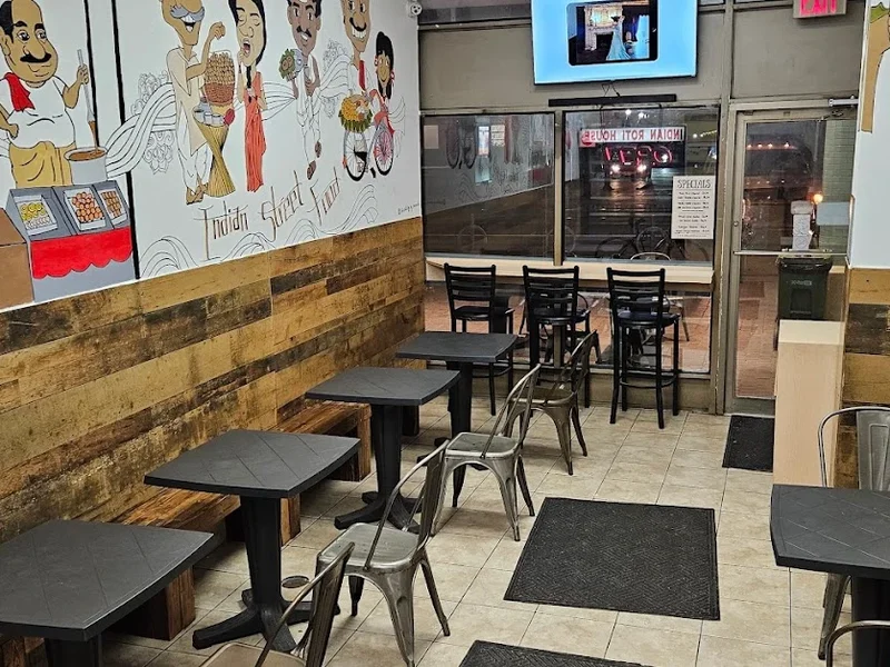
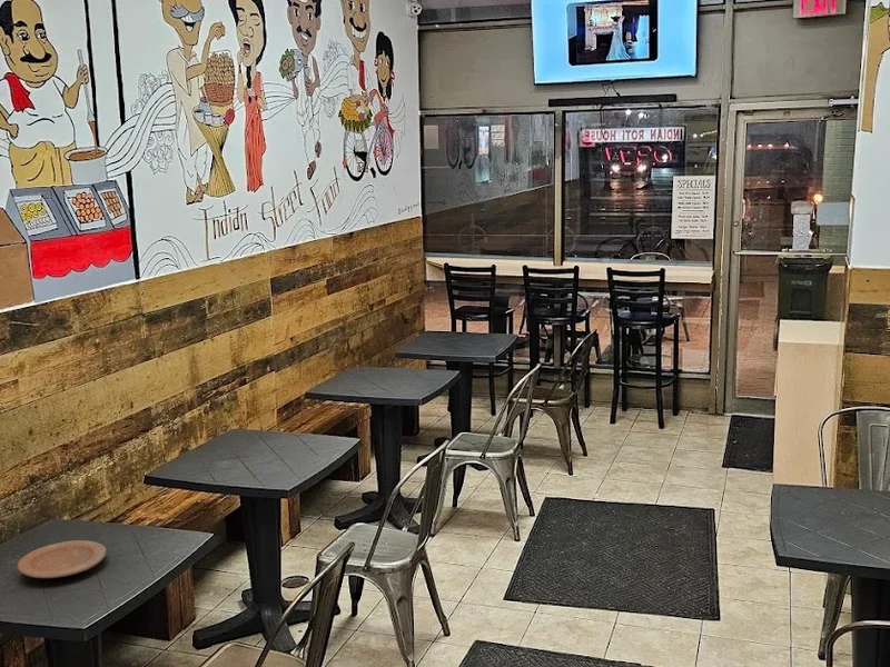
+ plate (62, 563)
